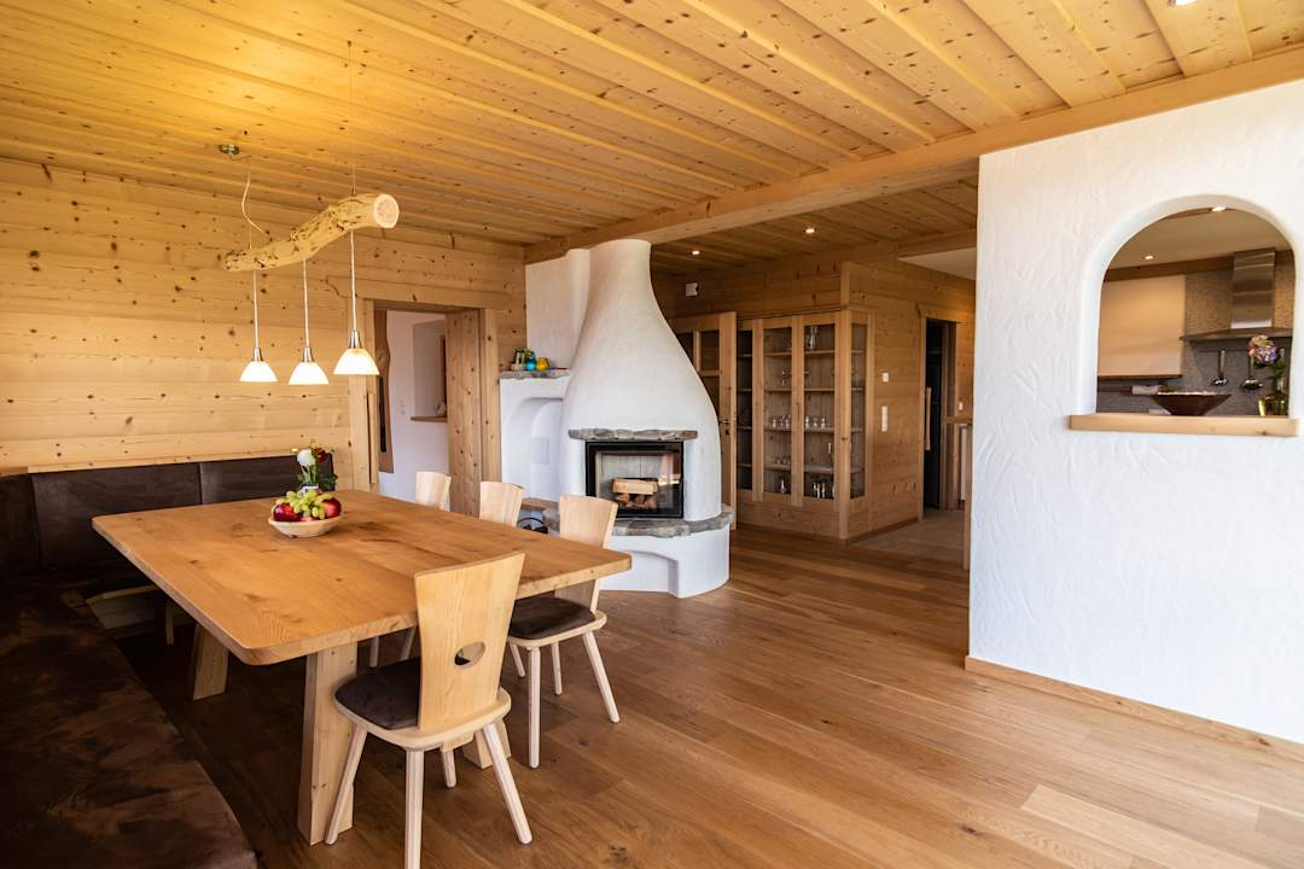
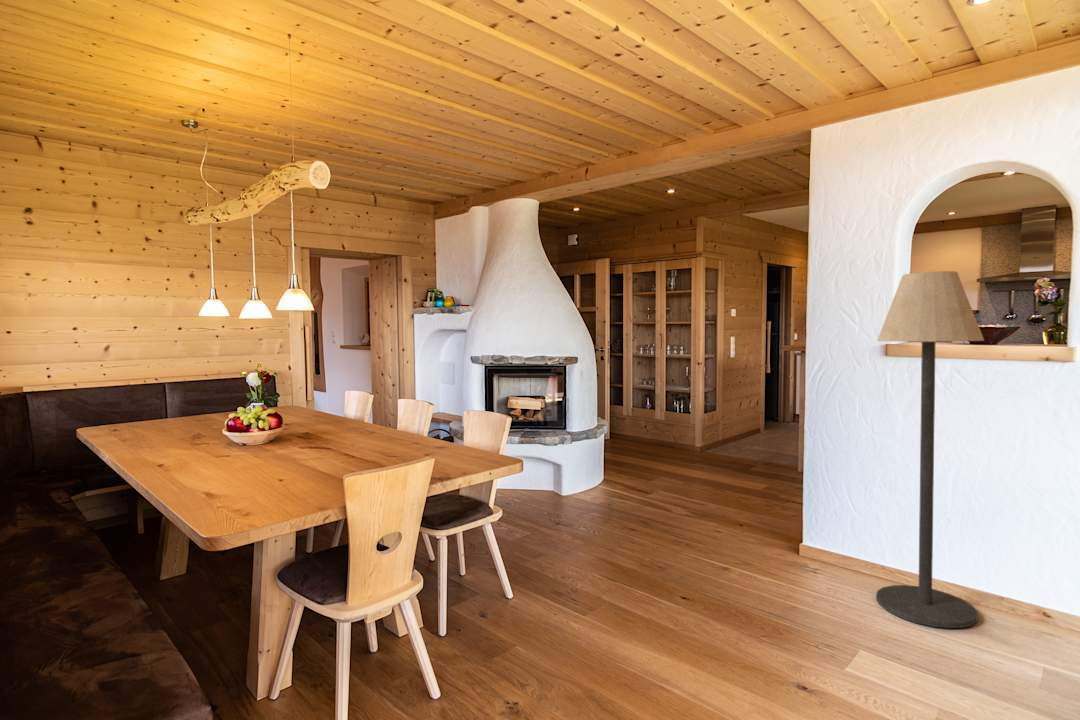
+ floor lamp (927, 442)
